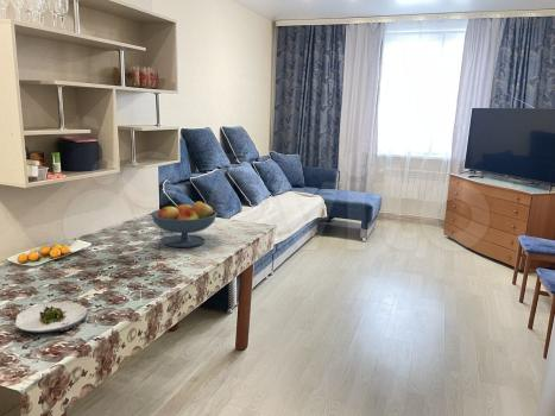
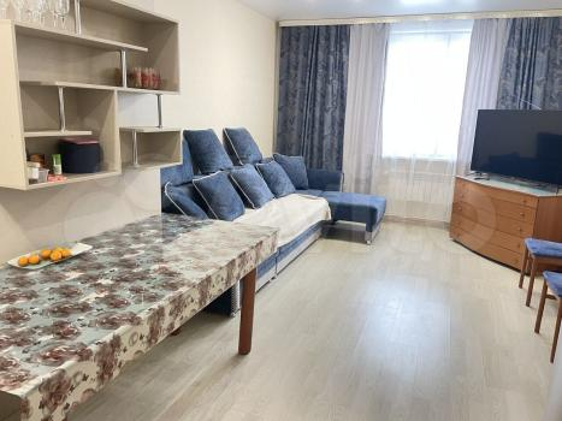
- salad plate (52, 313)
- fruit bowl (184, 222)
